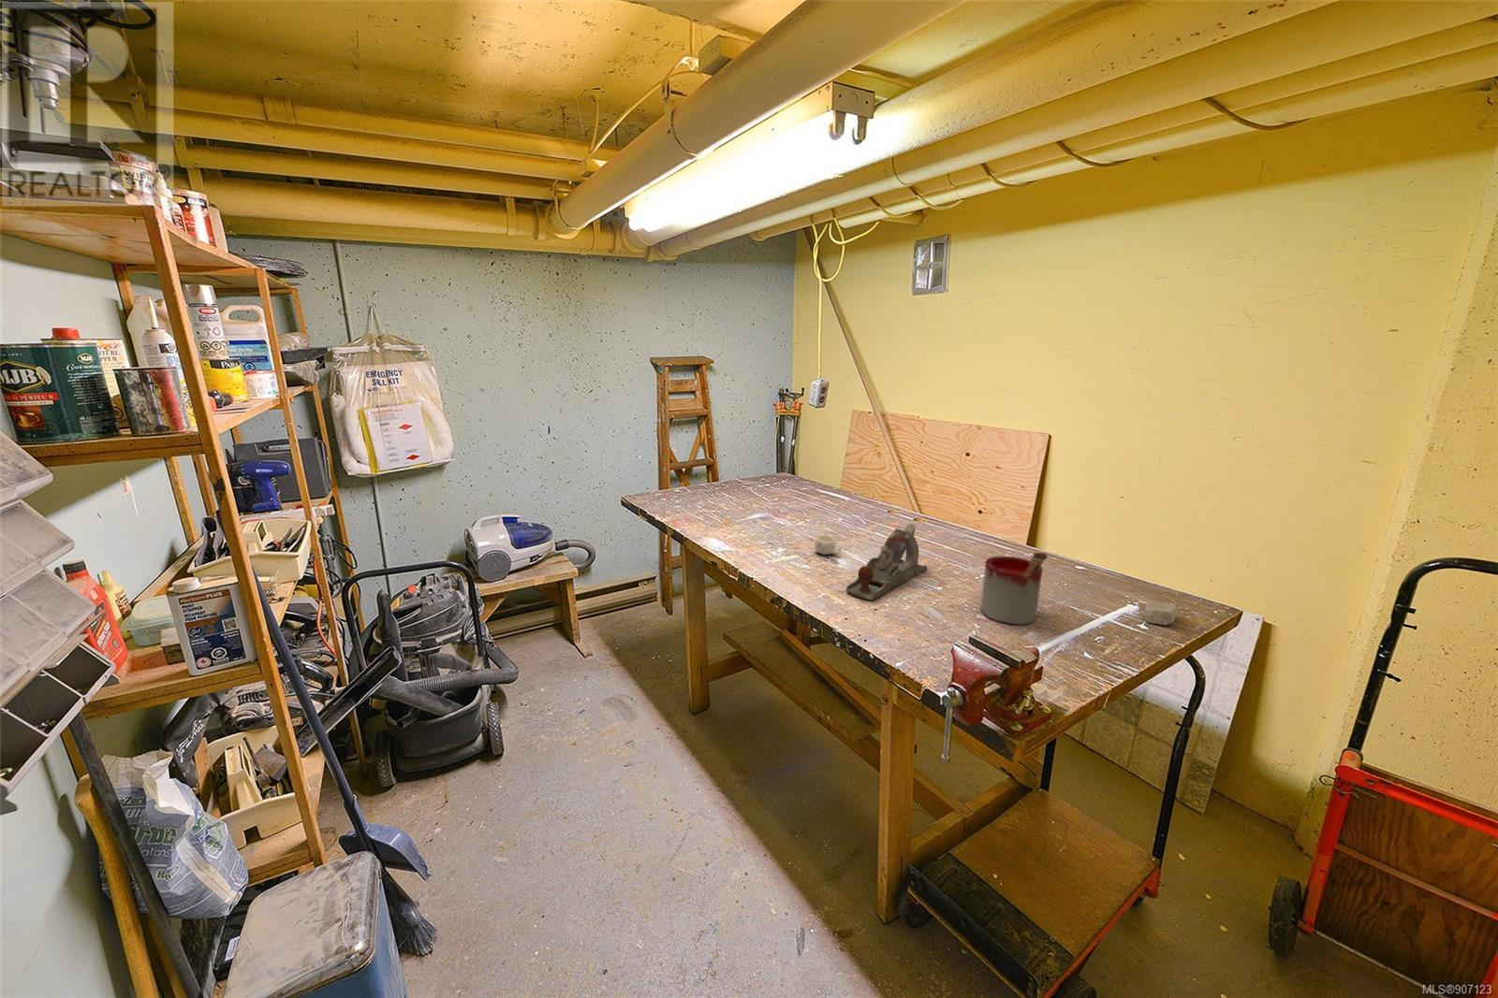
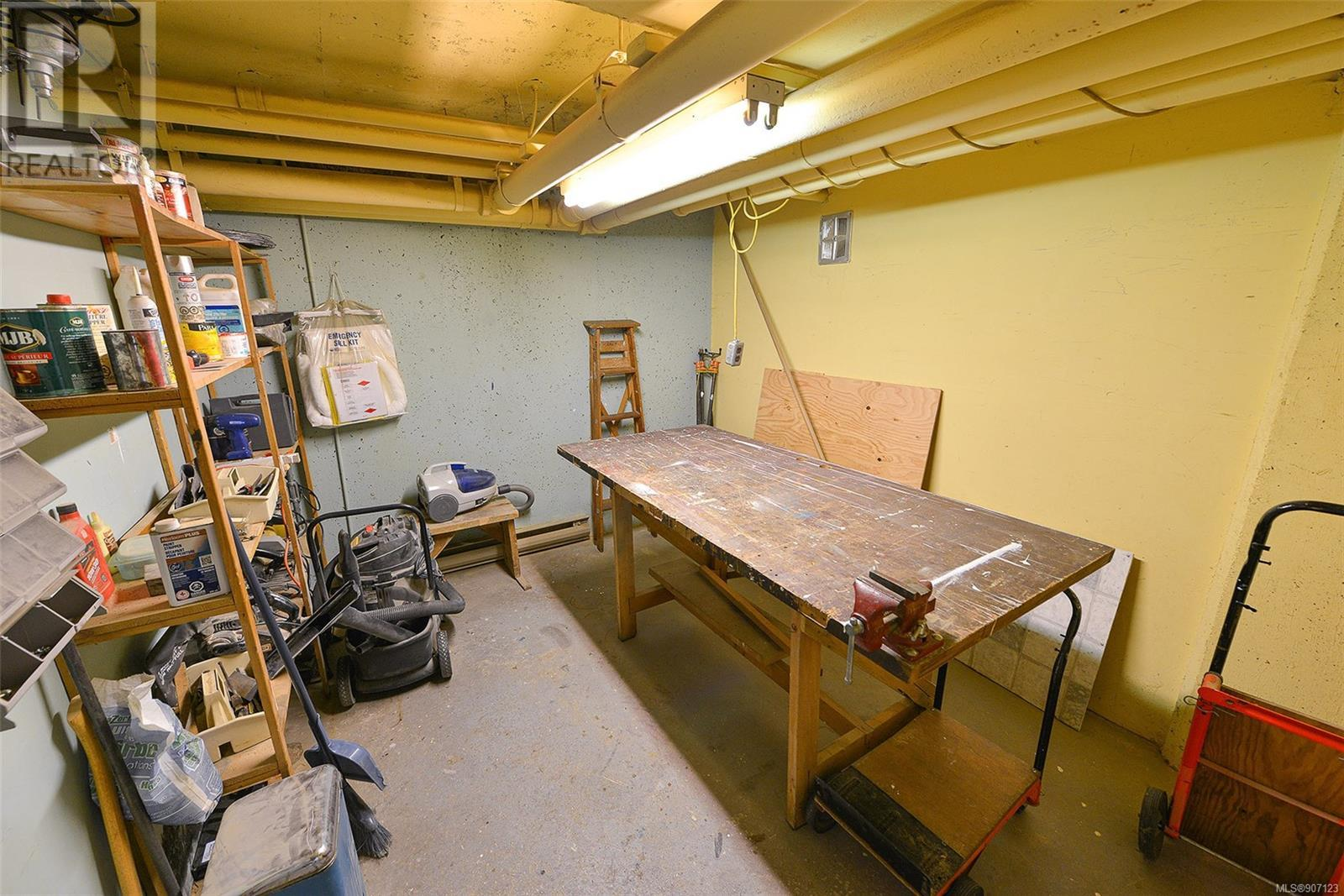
- hand plane (889, 557)
- soap bar (1160, 610)
- mug (828, 547)
- paint can (1011, 585)
